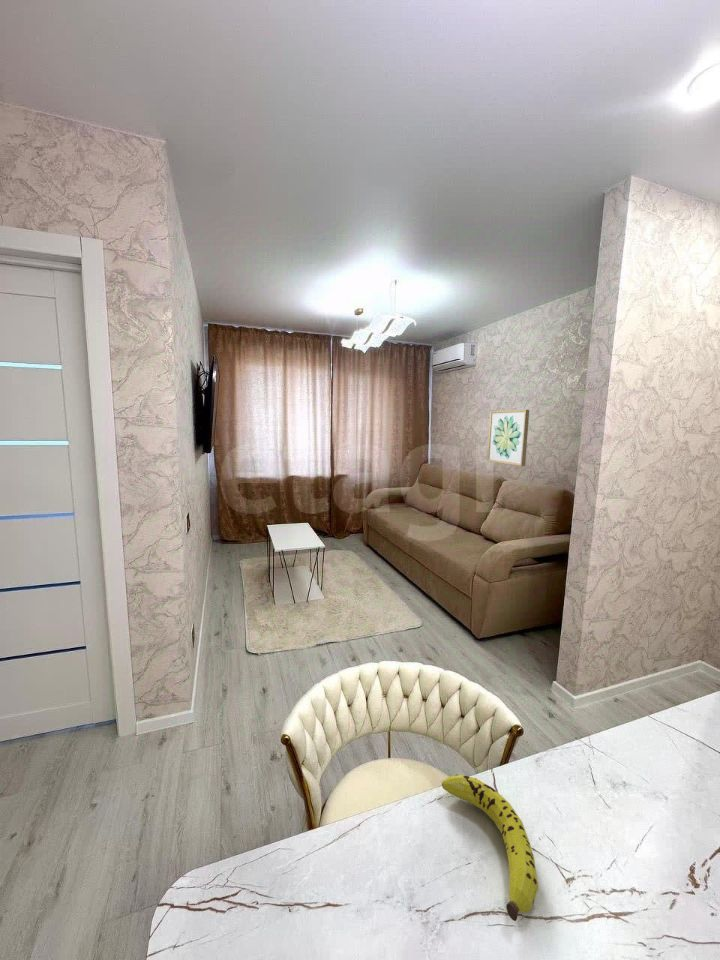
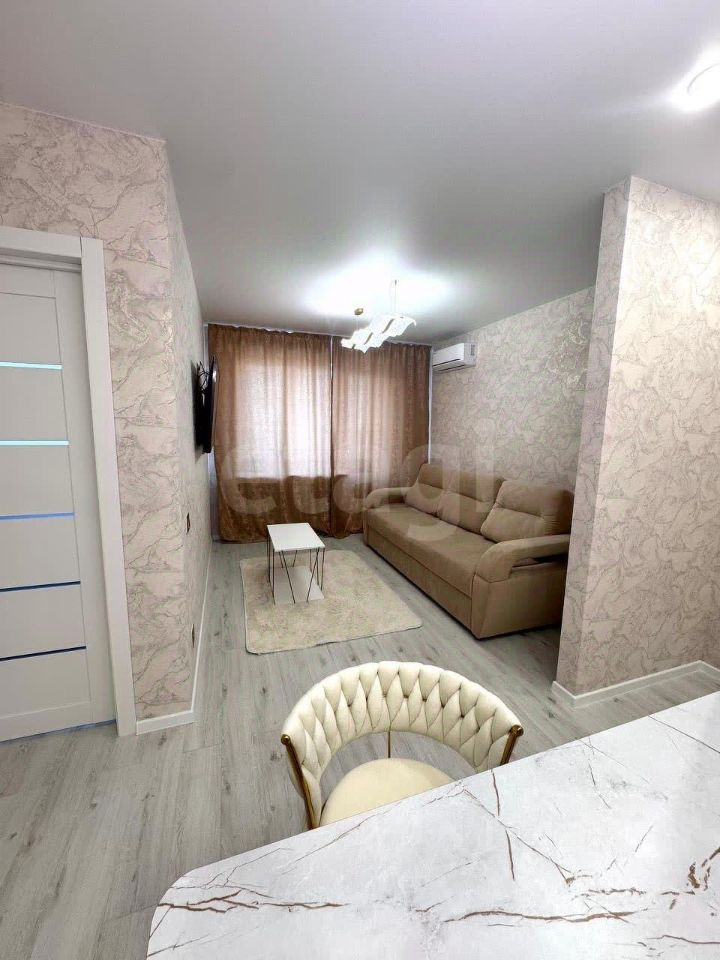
- wall art (506, 437)
- fruit (498, 828)
